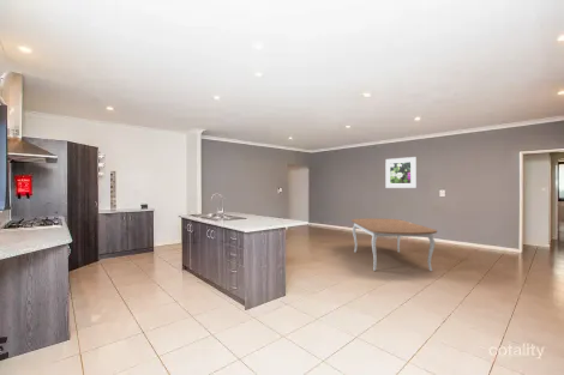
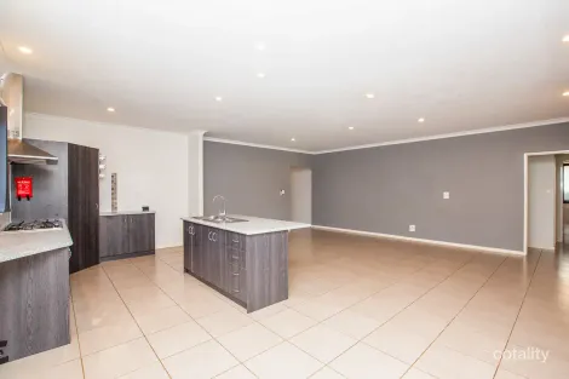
- dining table (388, 235)
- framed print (400, 173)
